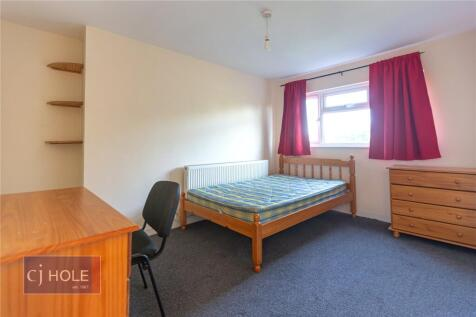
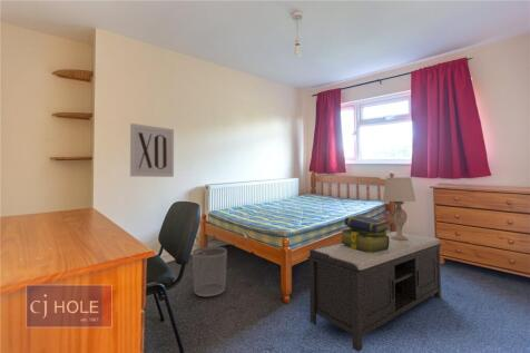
+ waste bin (209, 271)
+ bench (380, 276)
+ table lamp (399, 207)
+ stack of books (365, 232)
+ wall art (153, 151)
